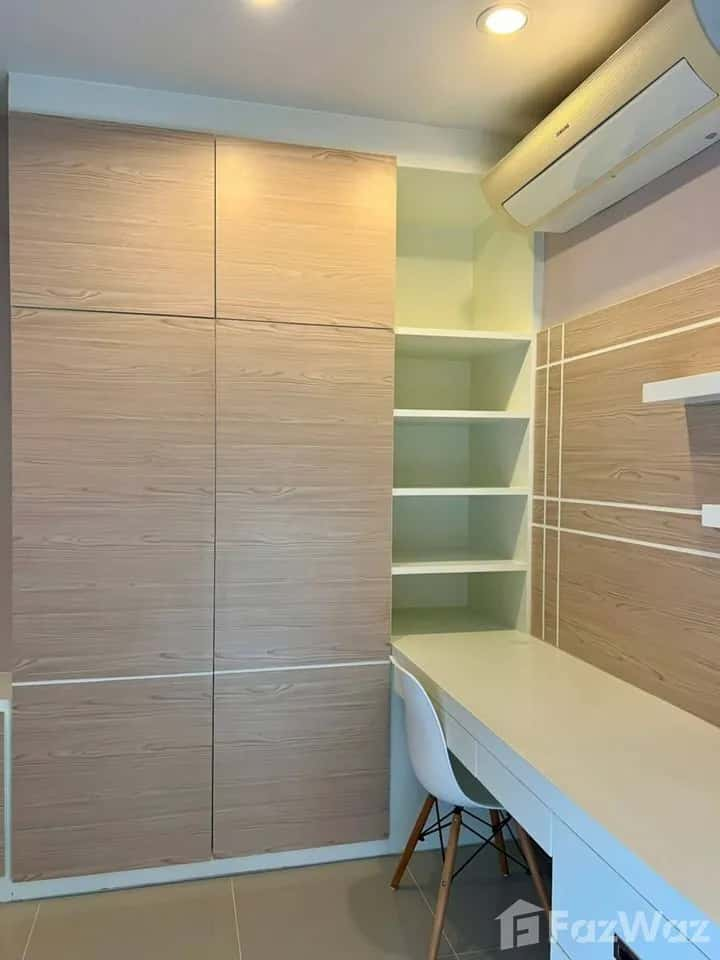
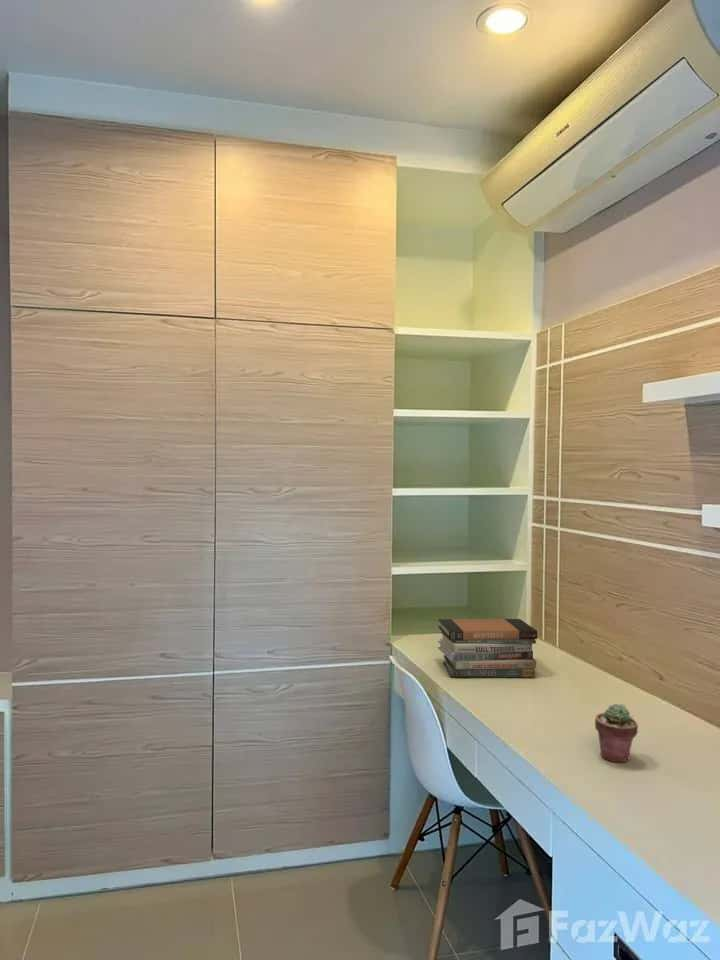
+ potted succulent (616, 730)
+ book stack (485, 647)
